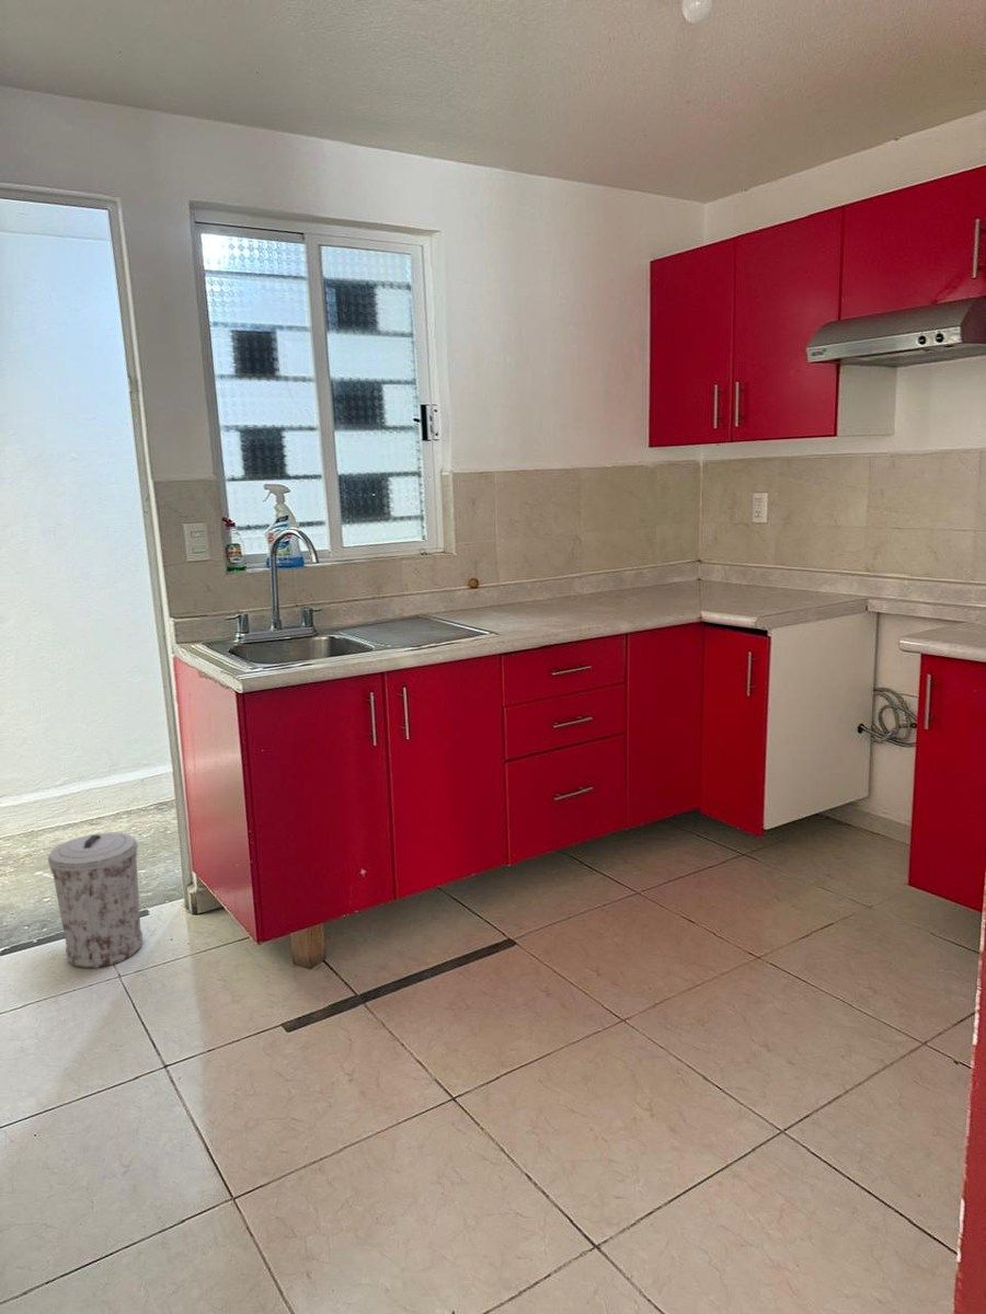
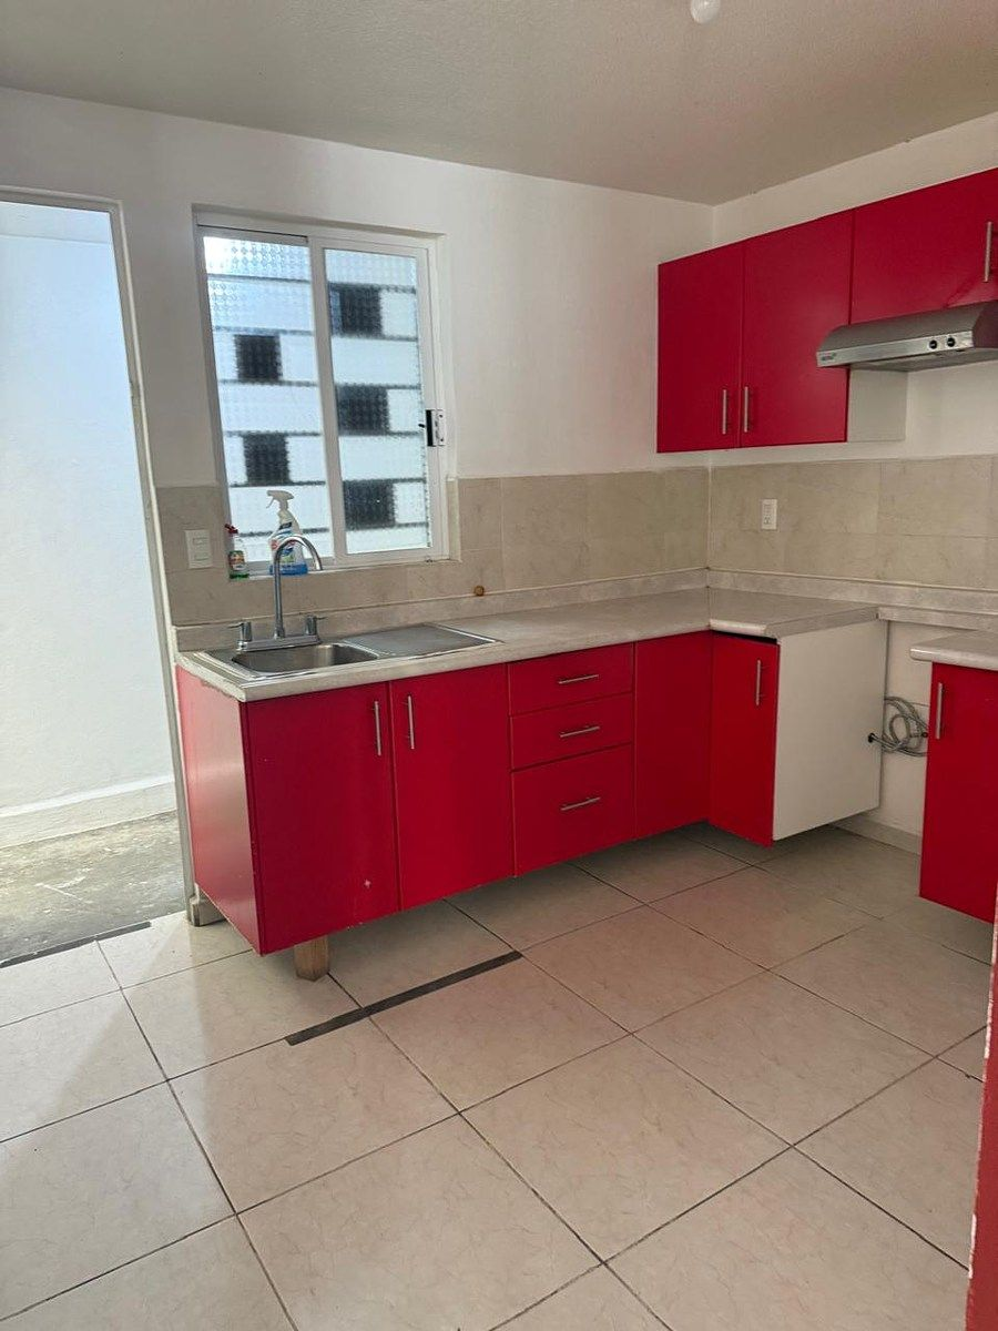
- trash can (99, 895)
